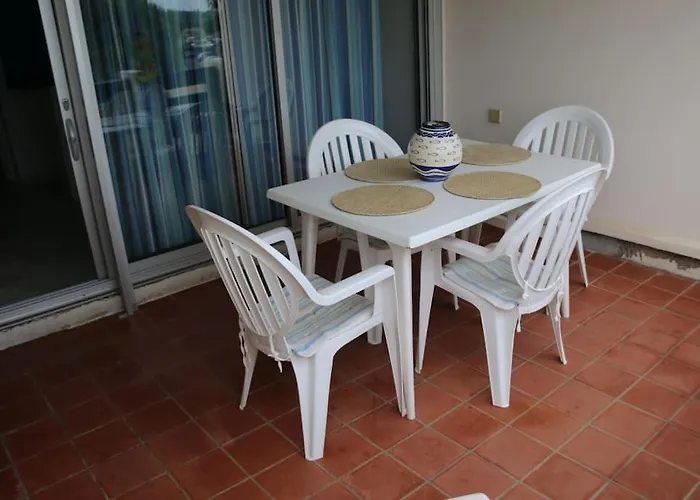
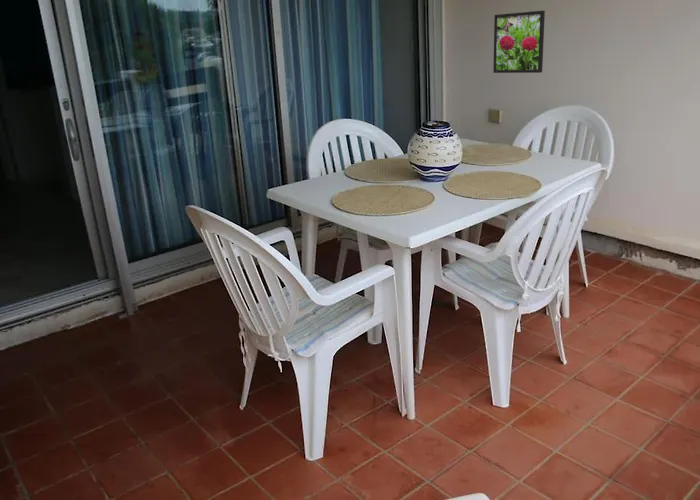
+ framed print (517, 43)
